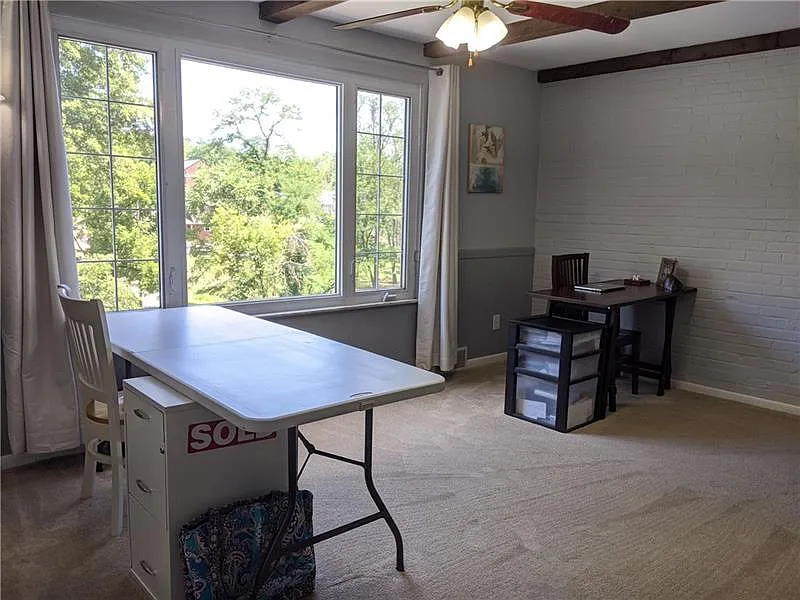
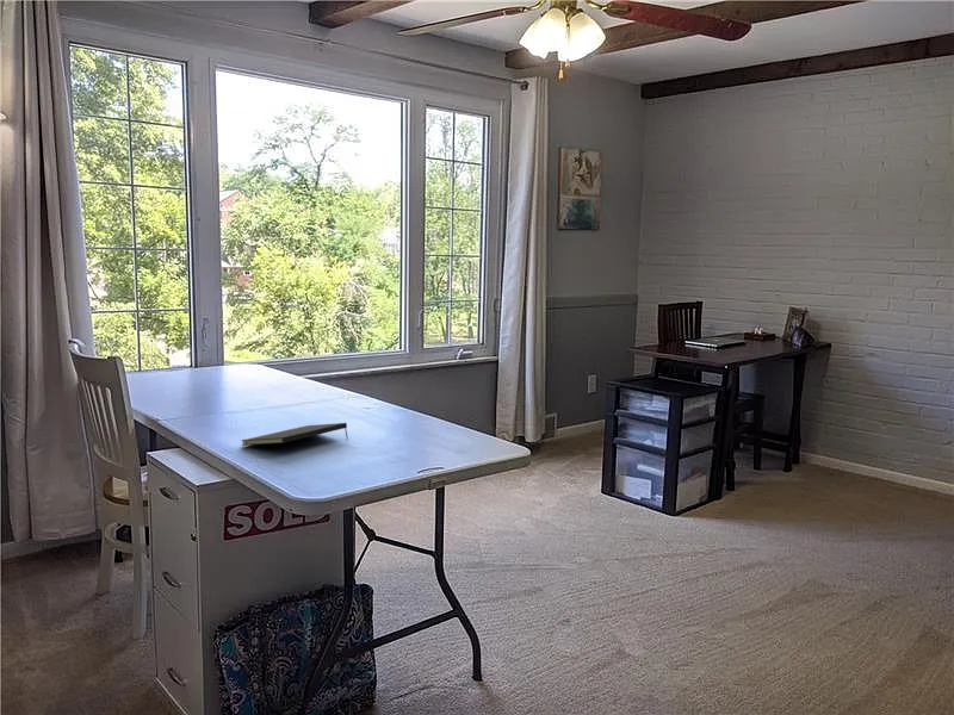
+ notepad (295, 434)
